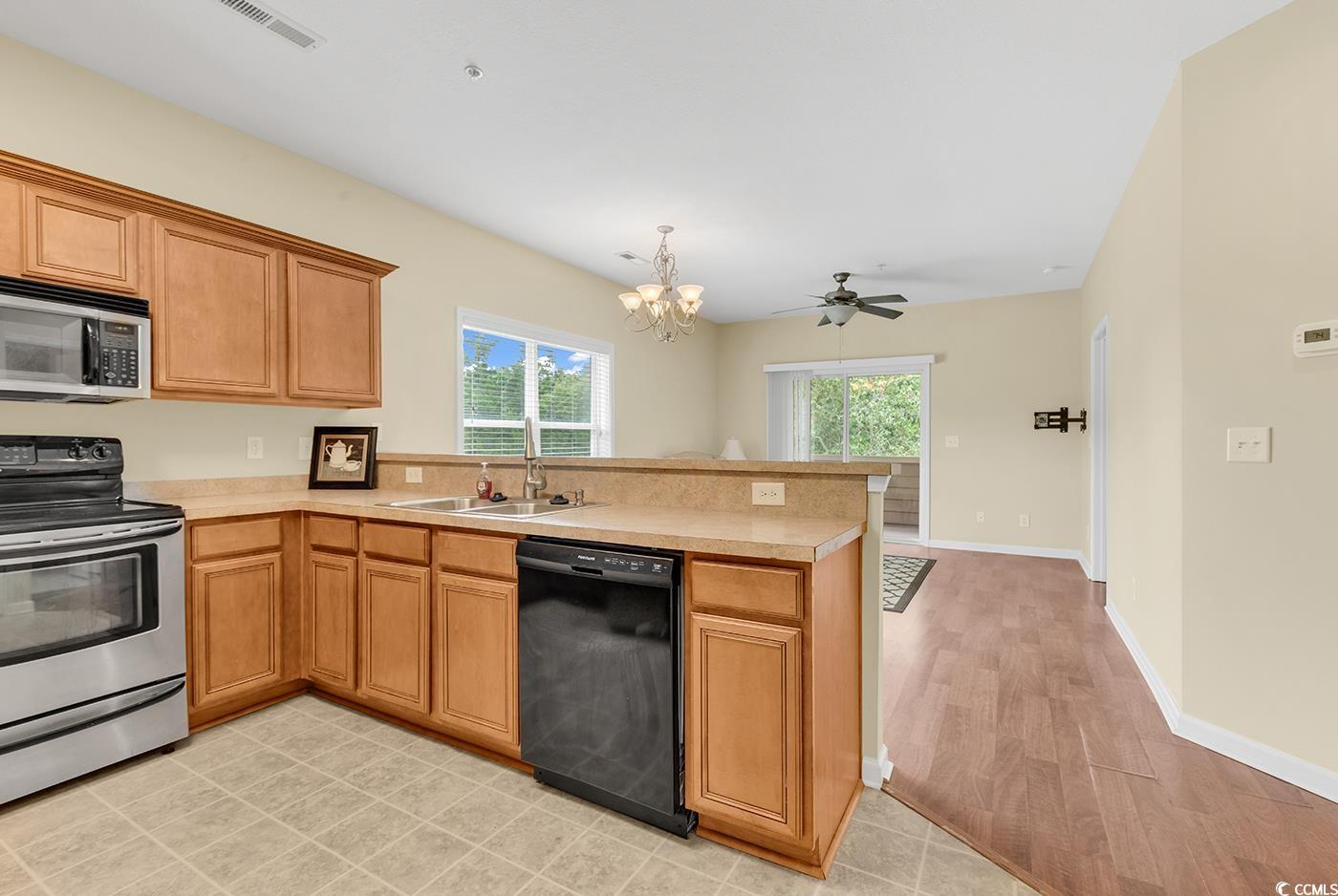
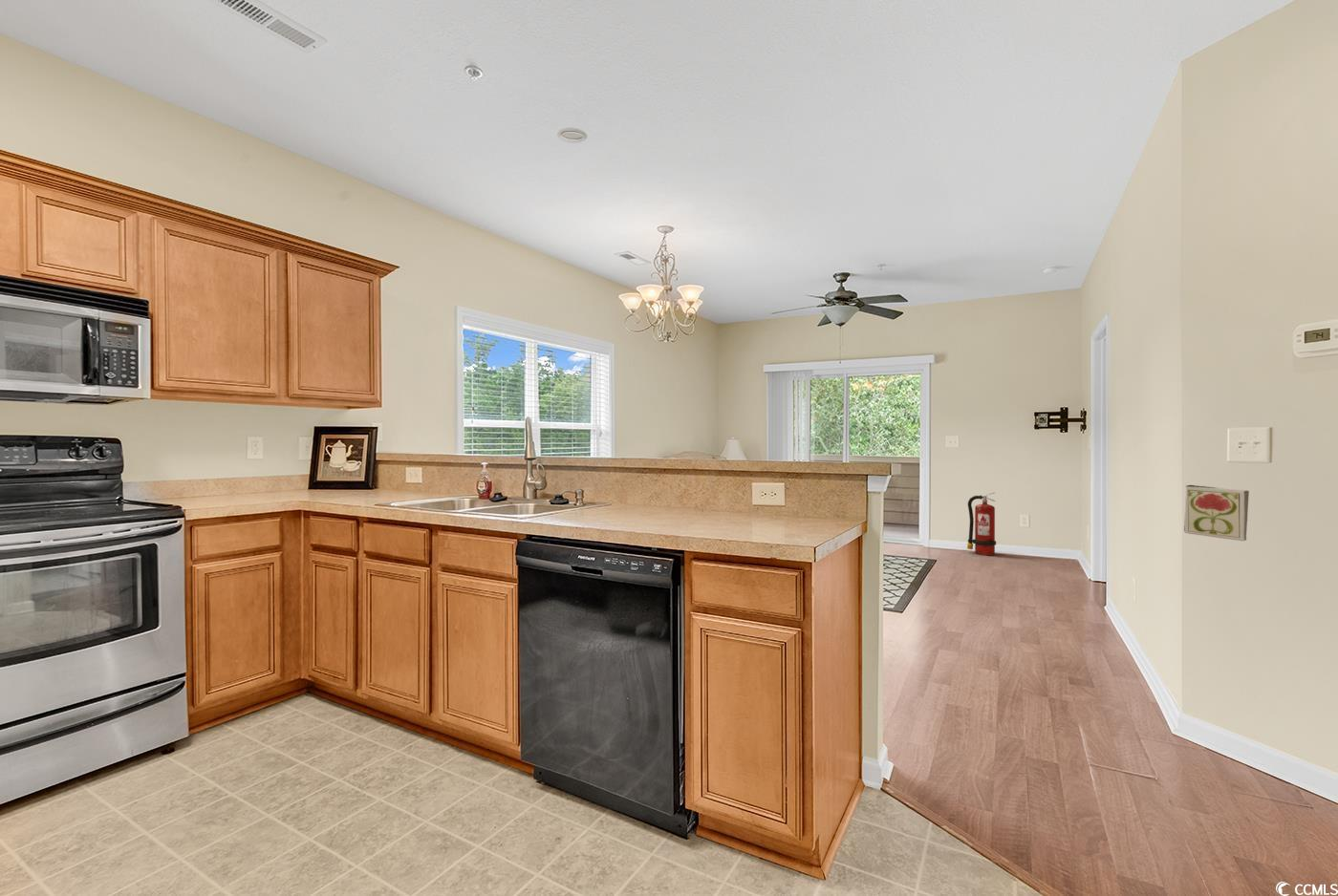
+ recessed light (572, 133)
+ decorative tile (1214, 512)
+ fire extinguisher (981, 523)
